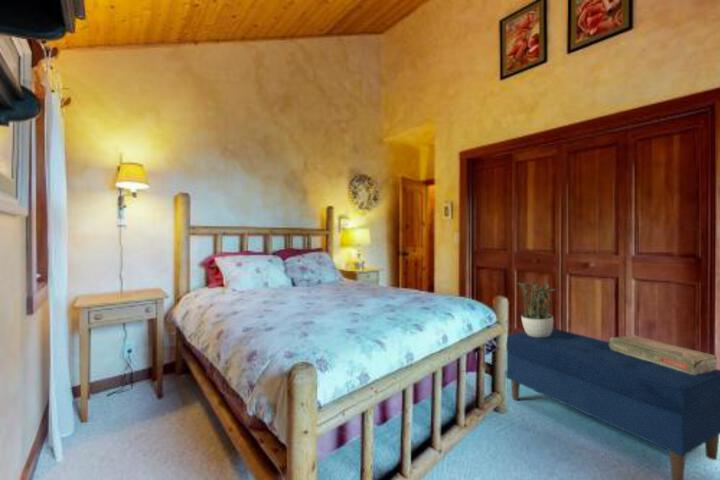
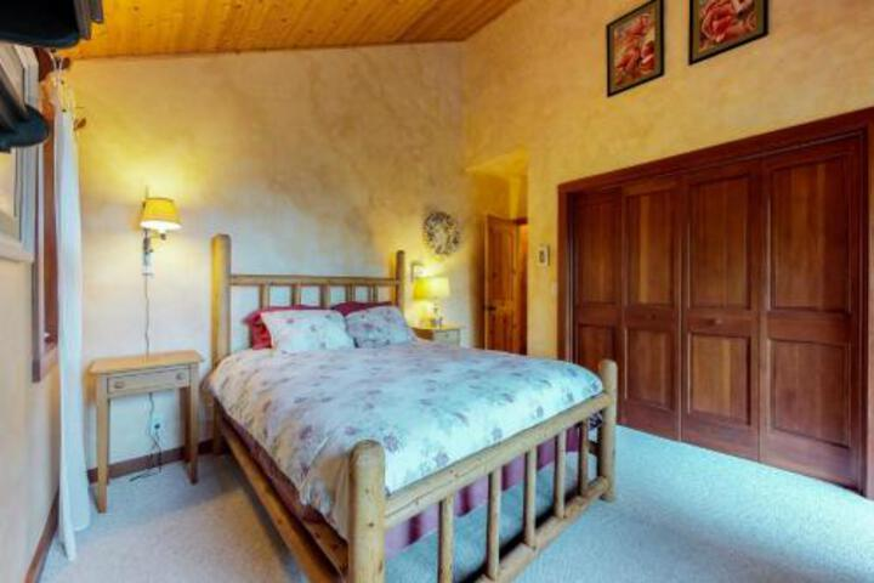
- potted plant (539, 306)
- bench (598, 387)
- decorative box (658, 352)
